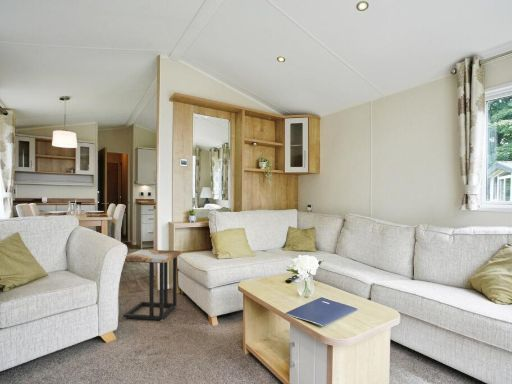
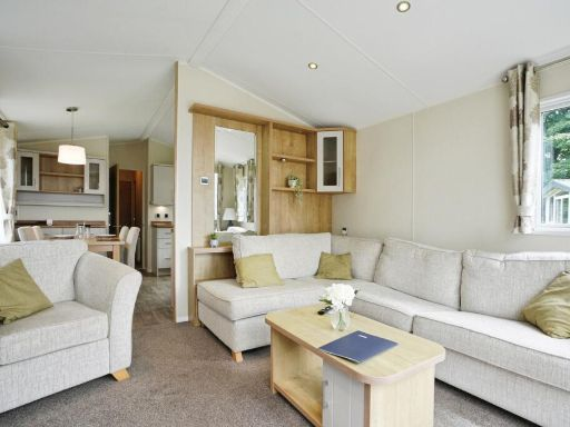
- side table (152, 283)
